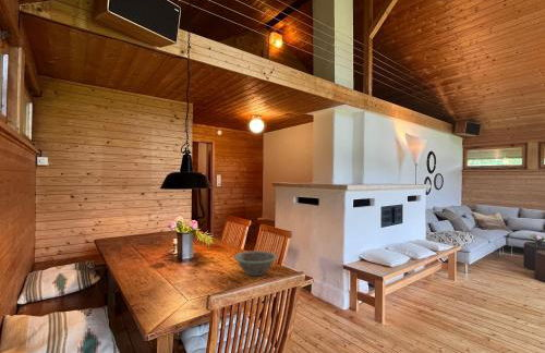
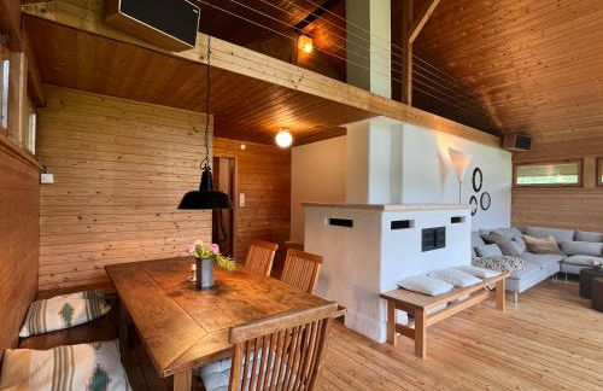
- decorative bowl (255, 264)
